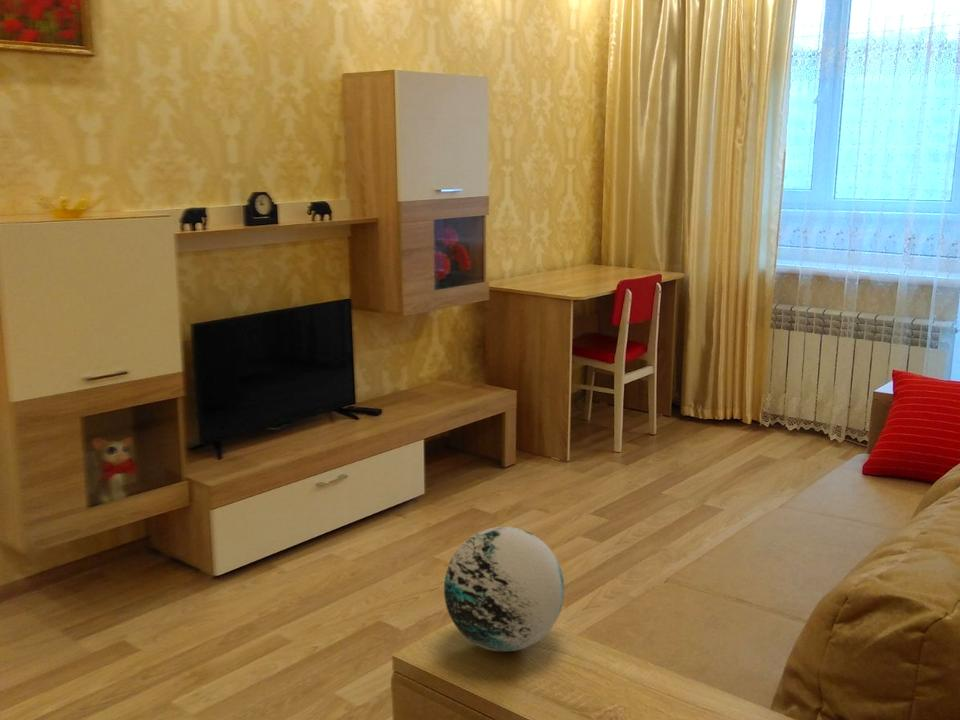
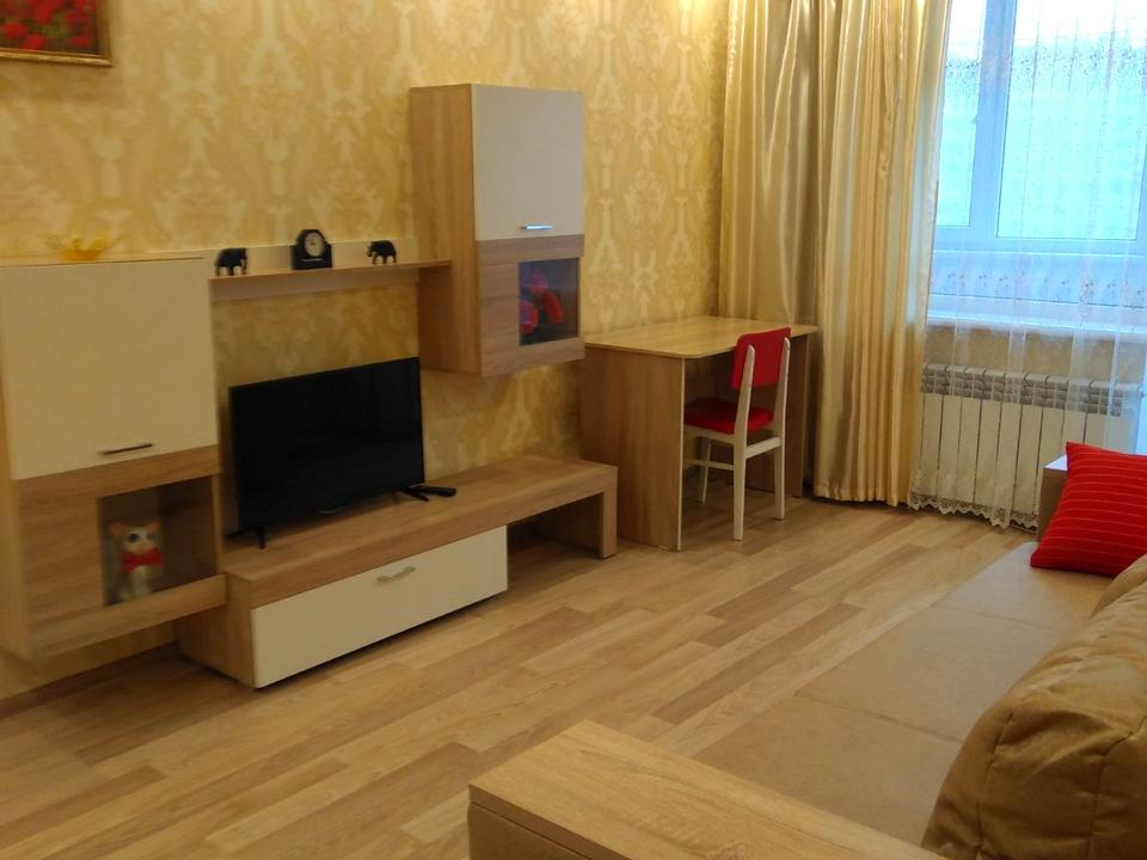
- decorative orb (504, 588)
